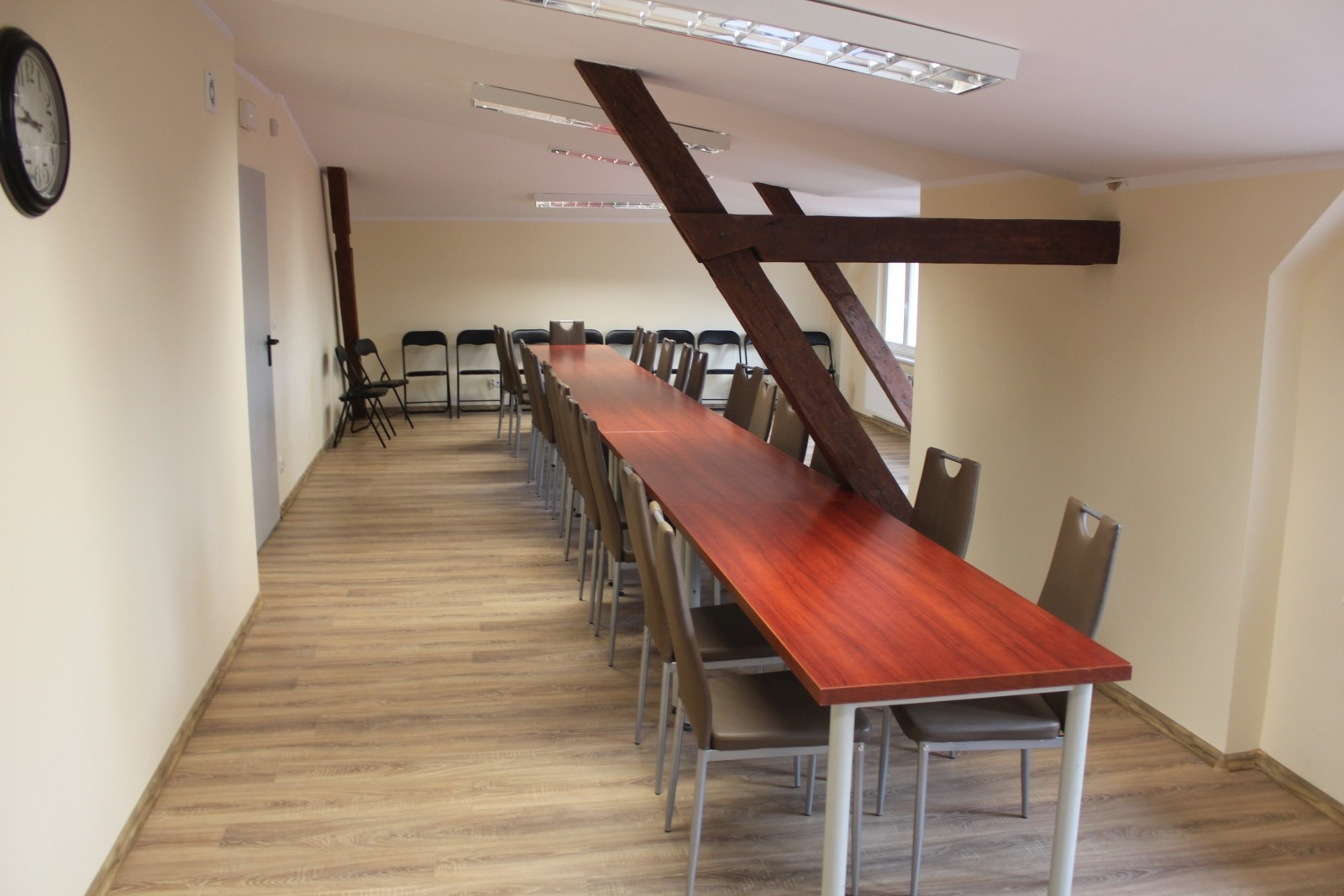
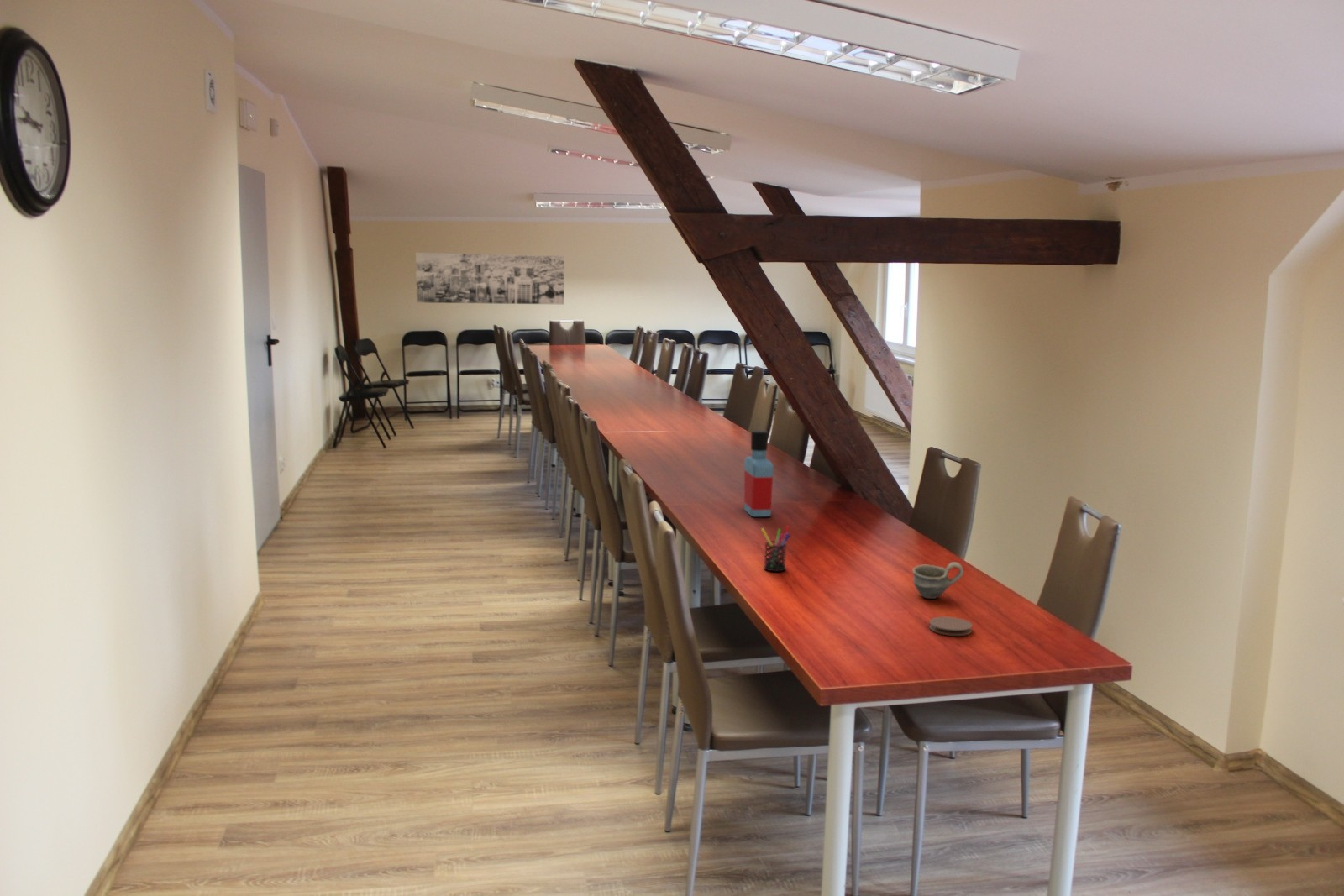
+ pen holder (777, 546)
+ bottle (758, 472)
+ coaster (950, 626)
+ cup (934, 579)
+ wall art (491, 279)
